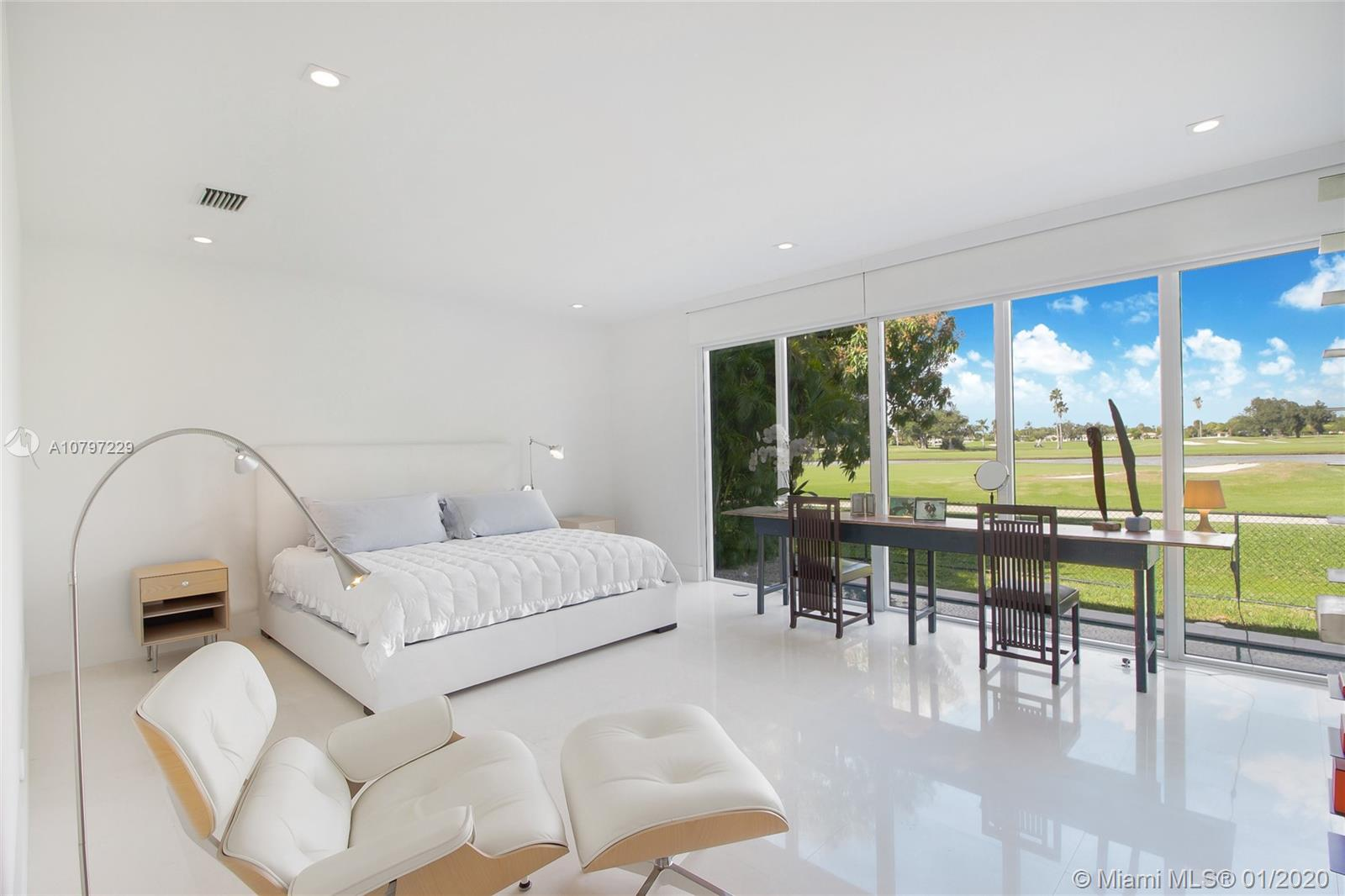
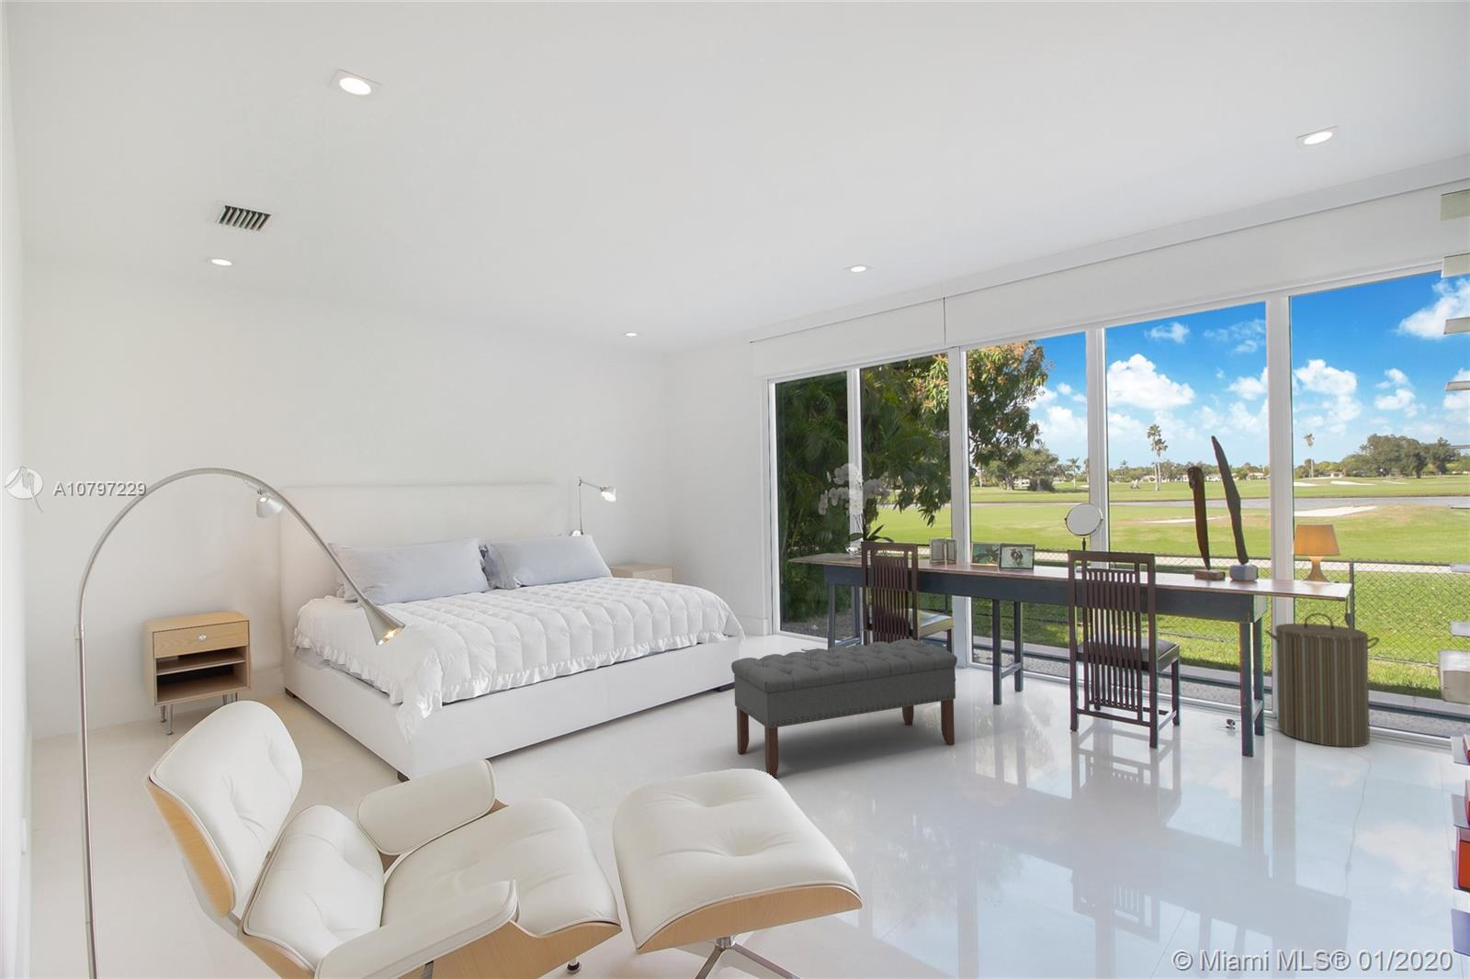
+ bench (845, 699)
+ laundry hamper (1321, 673)
